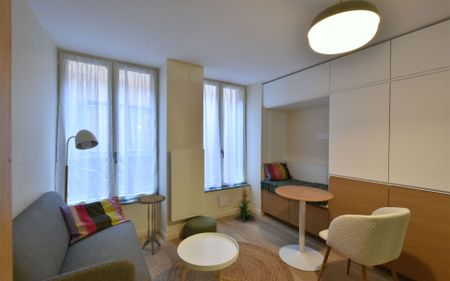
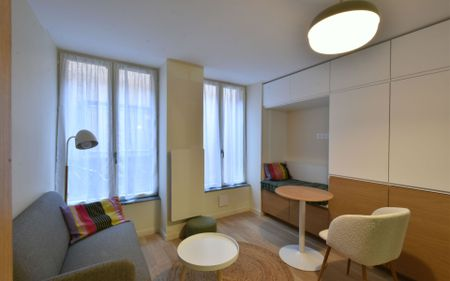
- indoor plant (244, 201)
- side table (152, 223)
